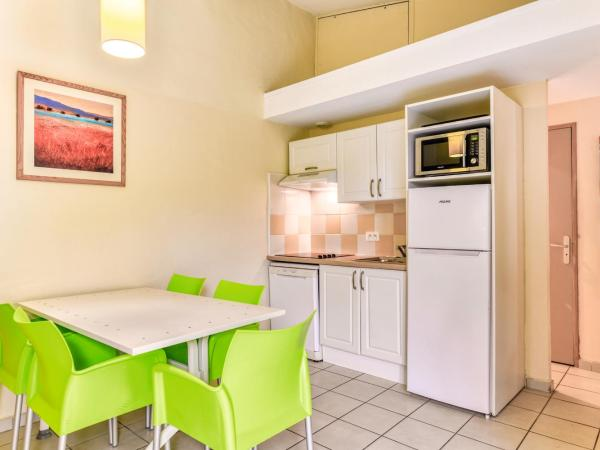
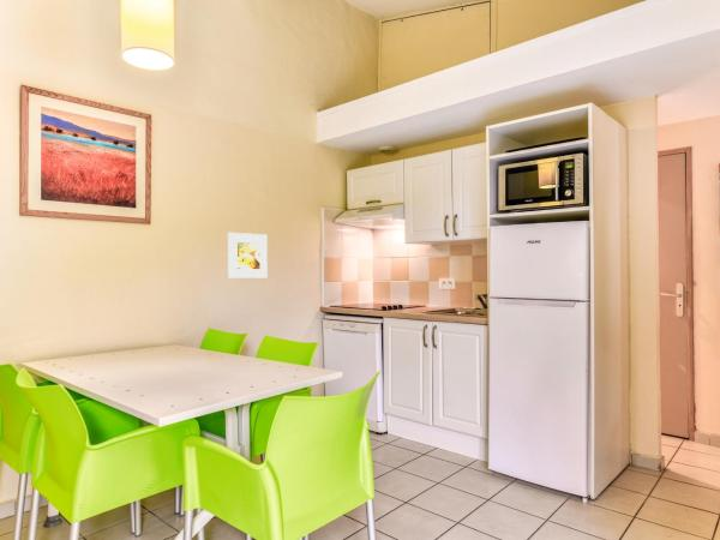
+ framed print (247, 256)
